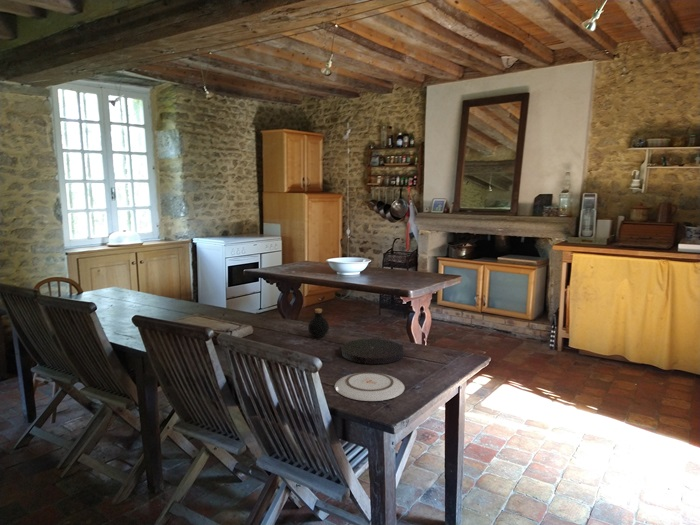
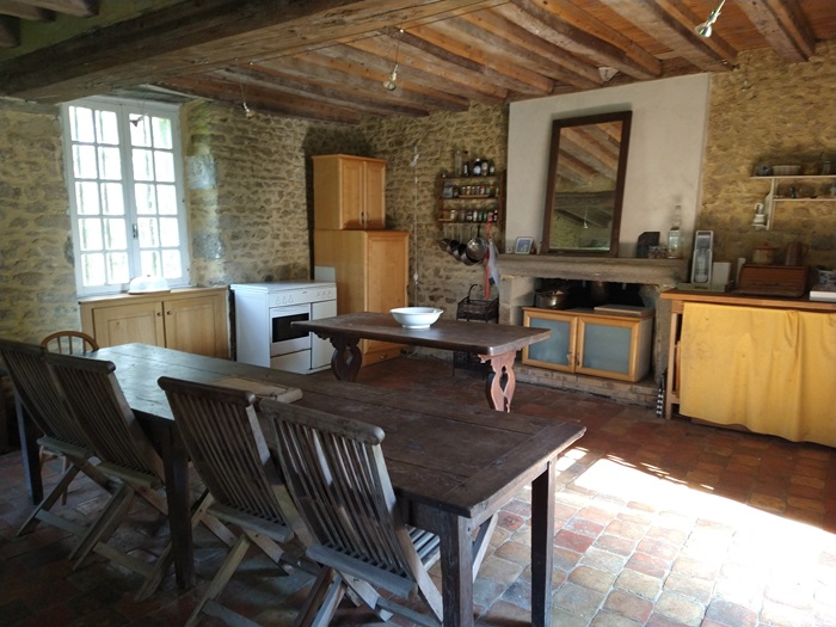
- plate (369, 383)
- plate (372, 350)
- bottle (318, 323)
